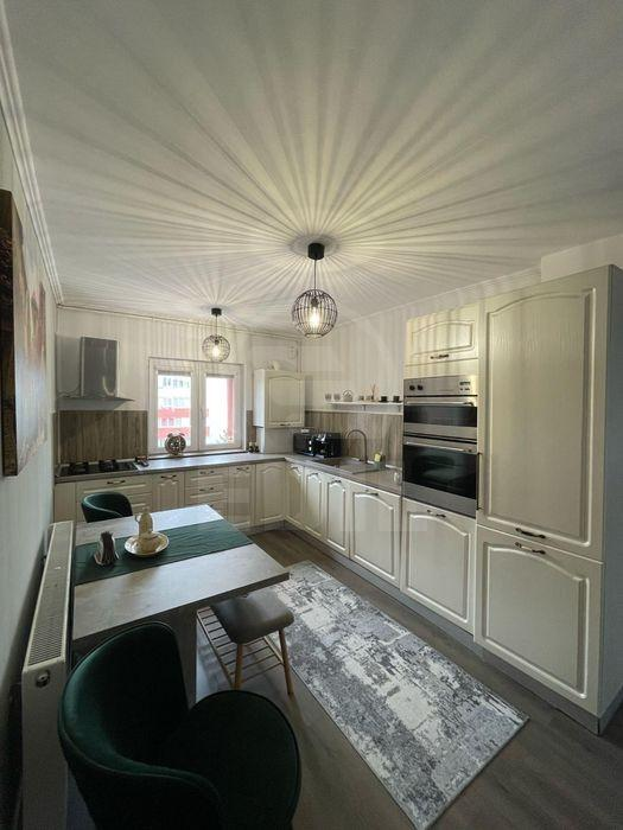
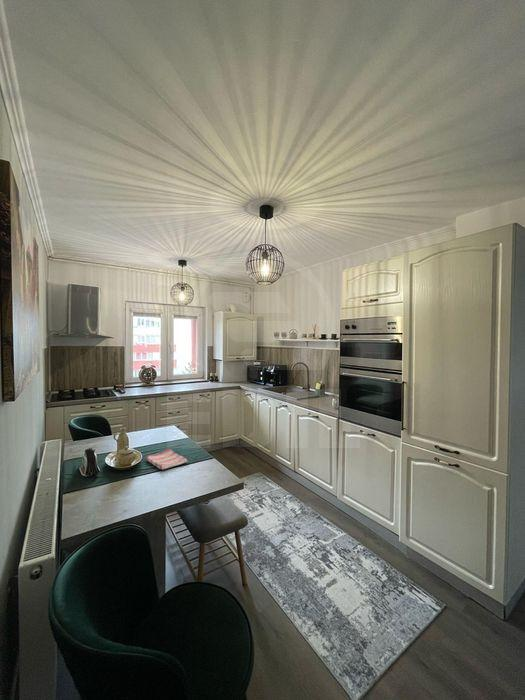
+ dish towel (166, 458)
